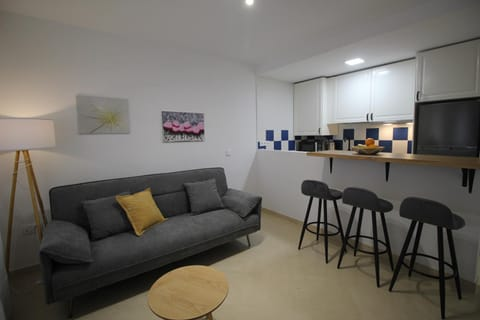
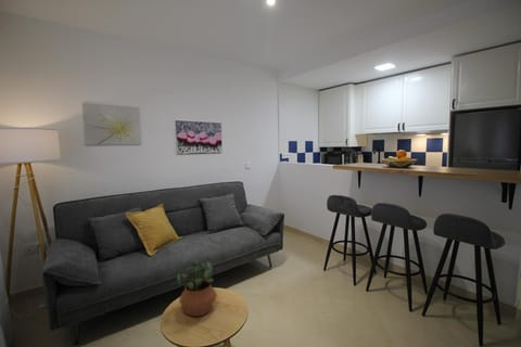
+ potted plant (196, 283)
